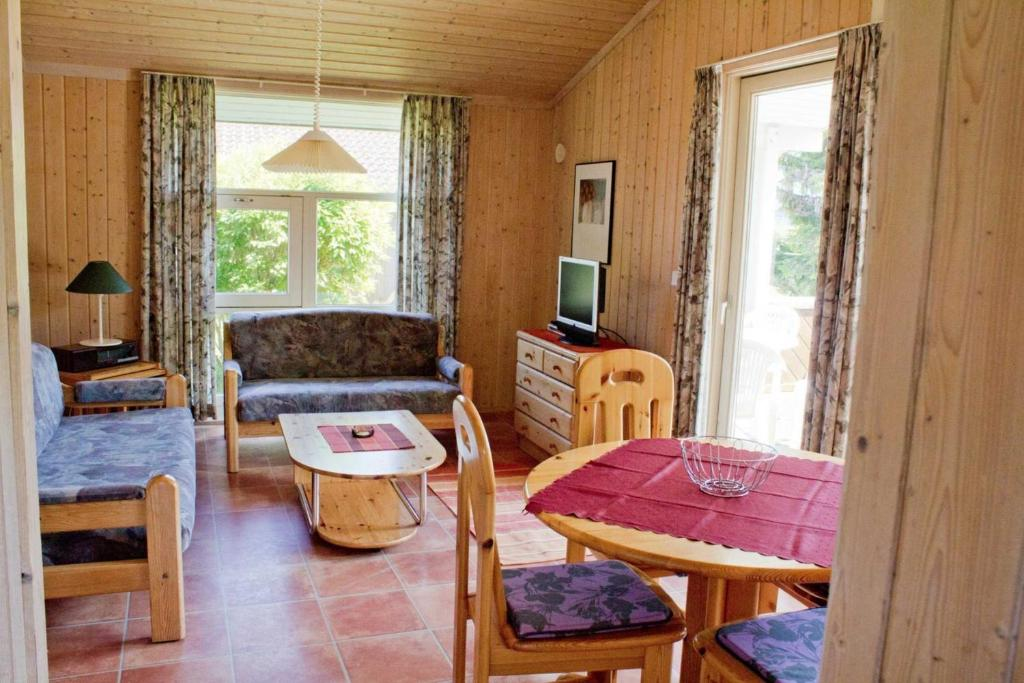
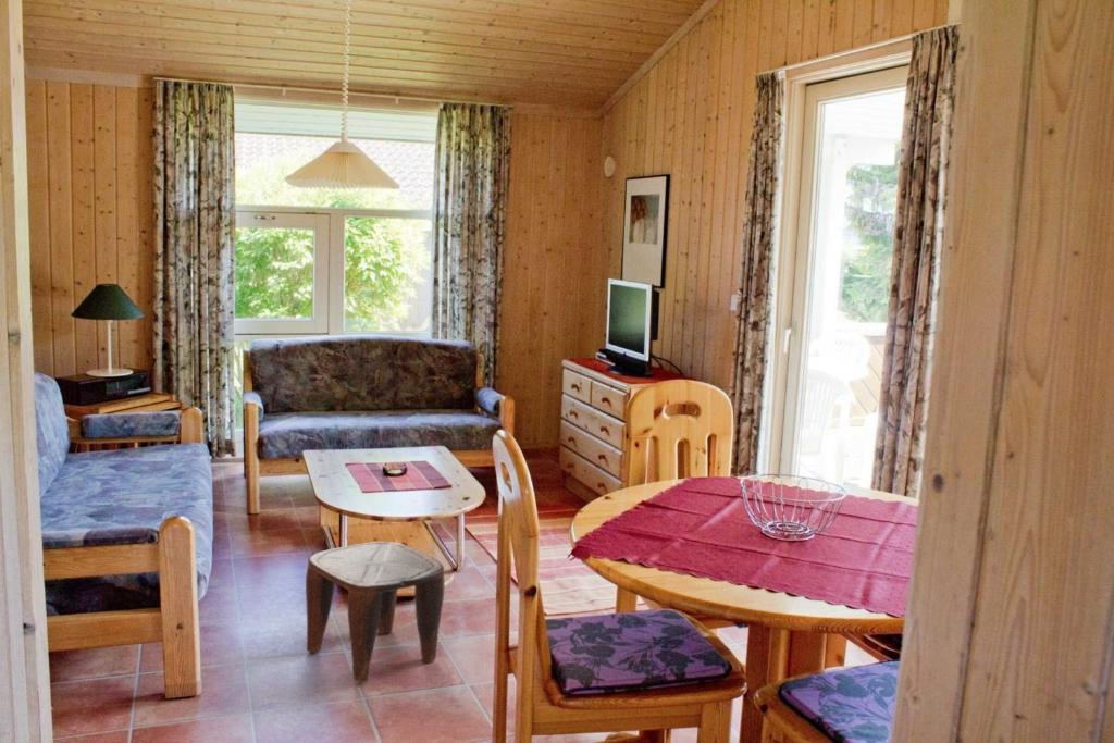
+ stool (374, 607)
